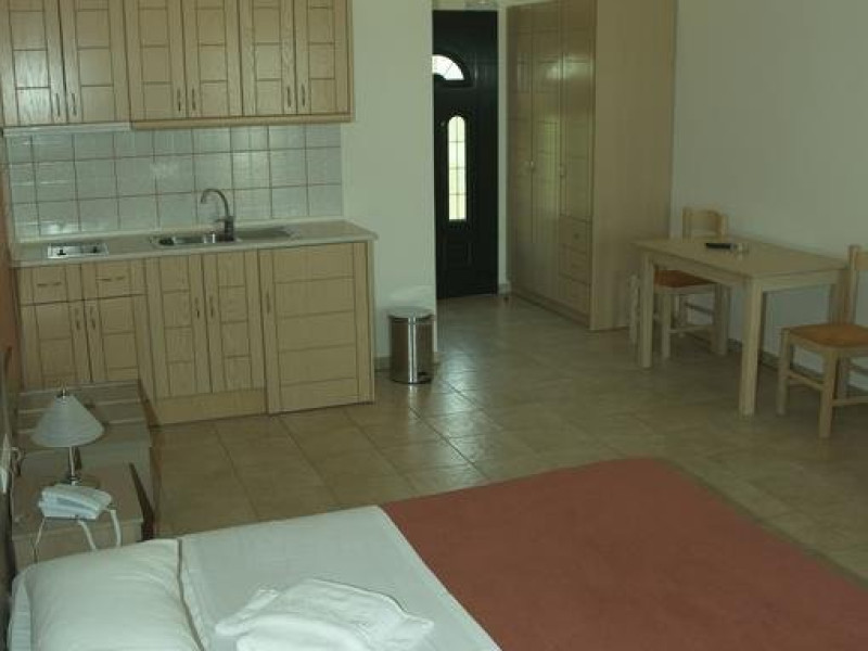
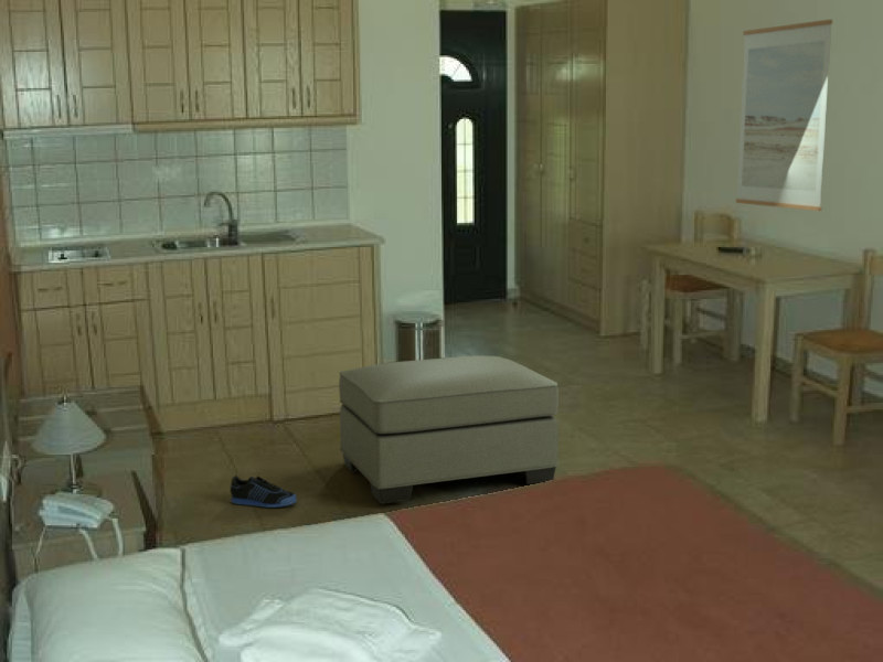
+ sneaker (263, 490)
+ wall art (780, 117)
+ ottoman (446, 419)
